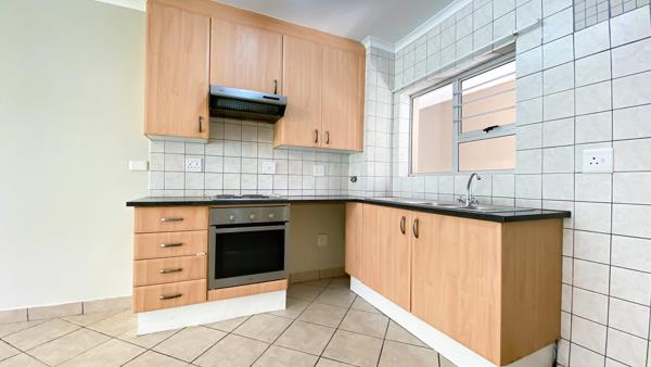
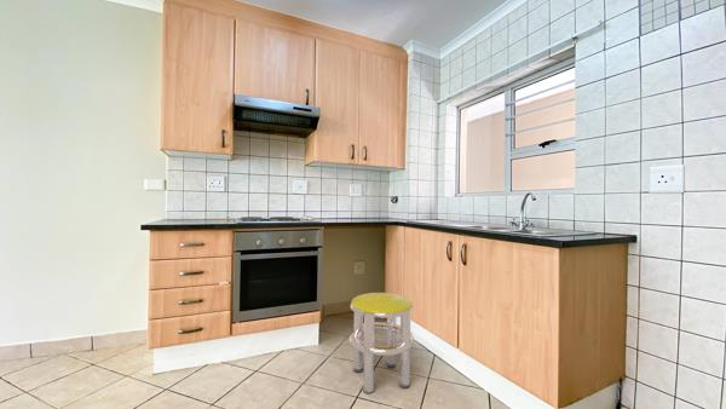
+ stool (387, 336)
